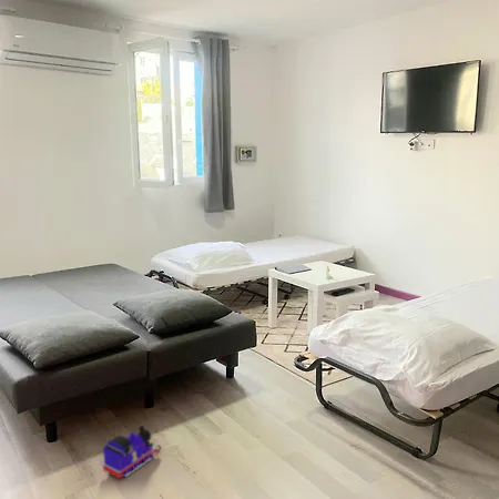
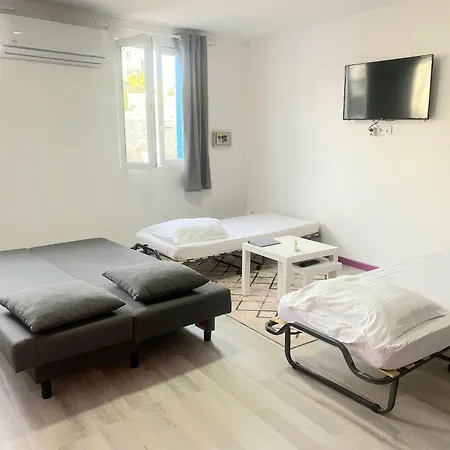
- toy train (132, 447)
